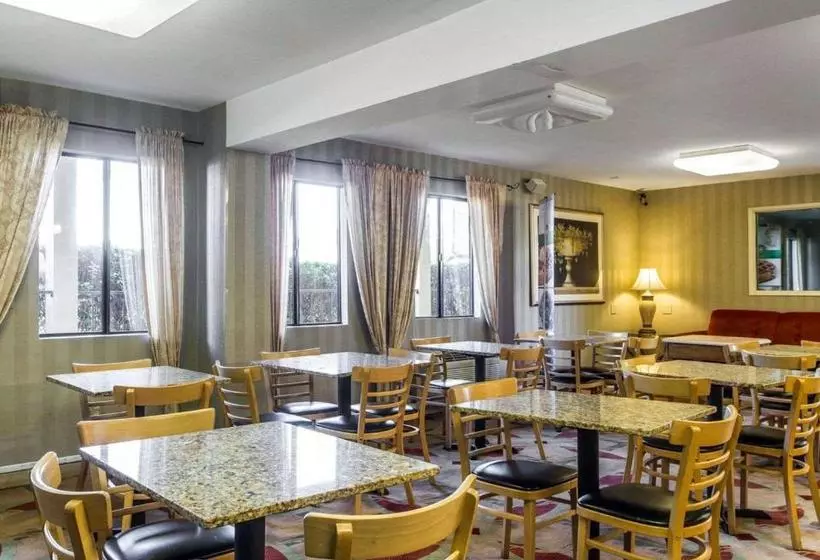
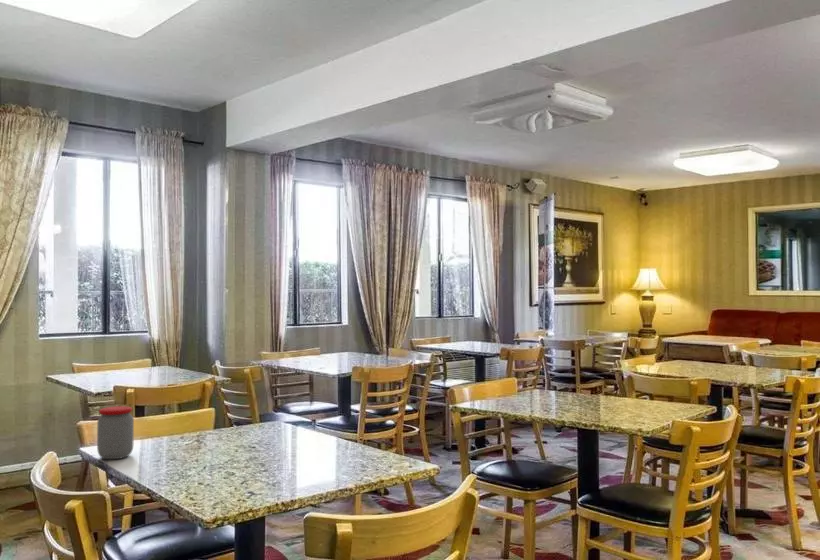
+ jar (115, 432)
